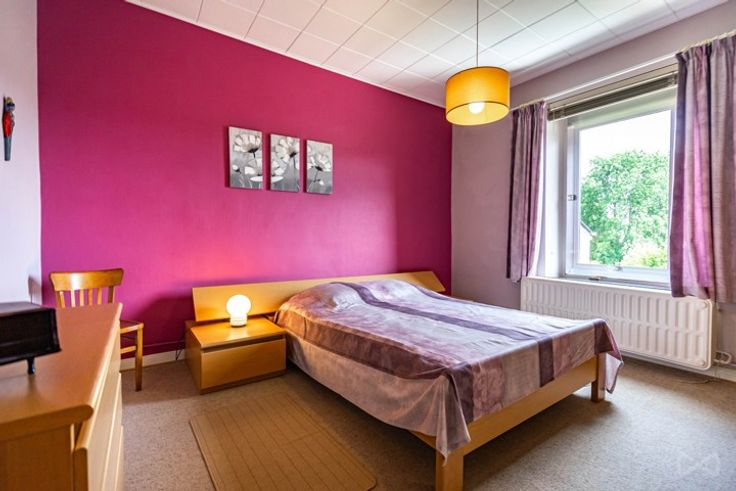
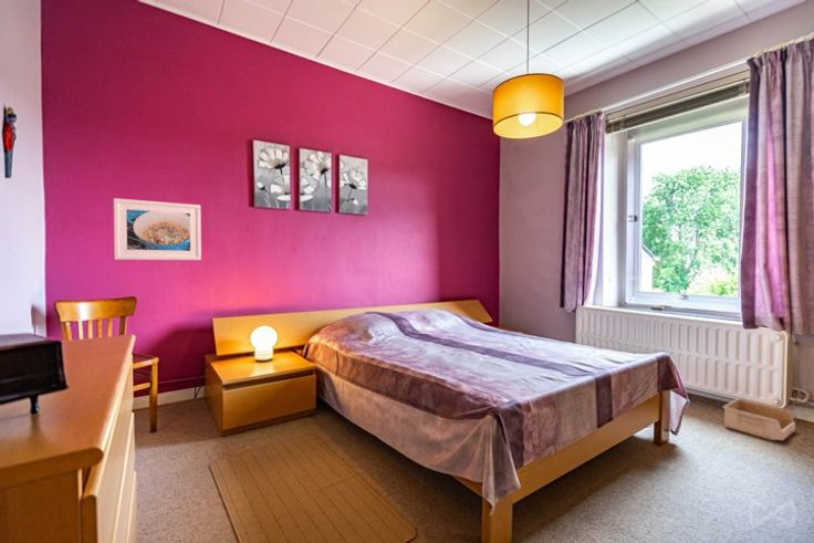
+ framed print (159, 230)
+ storage bin (759, 418)
